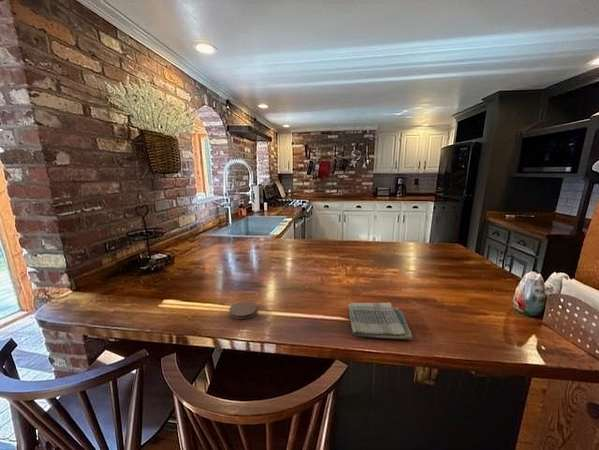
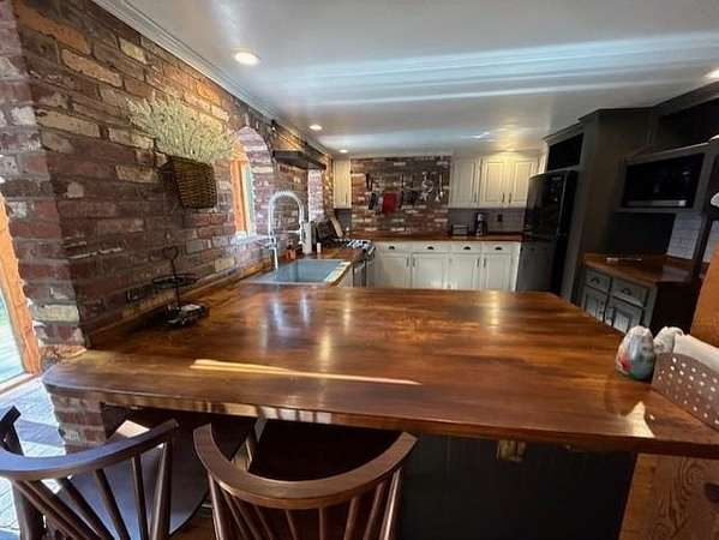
- coaster (243, 309)
- dish towel (377, 318)
